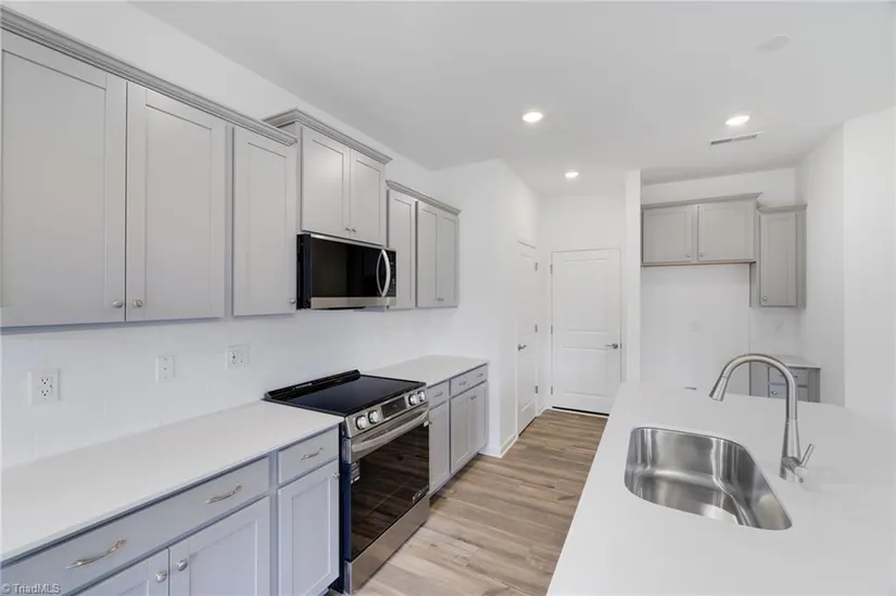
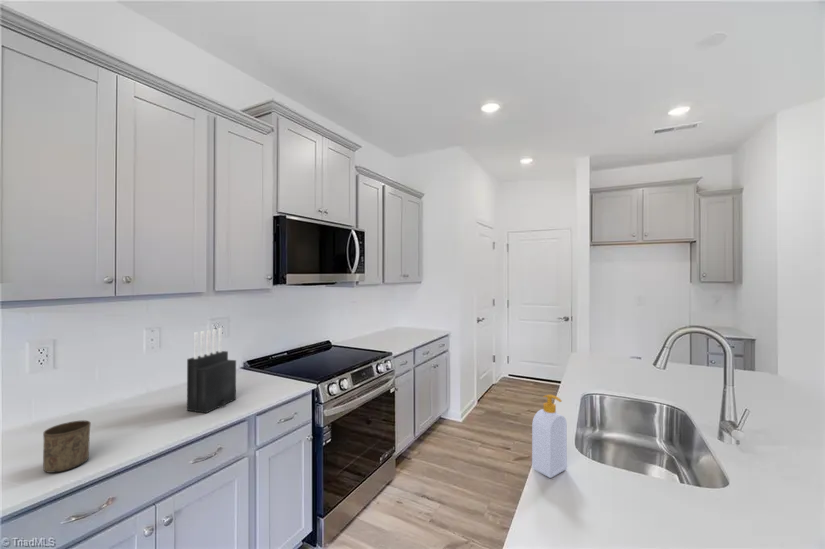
+ cup (67, 445)
+ knife block (214, 367)
+ soap bottle (550, 432)
